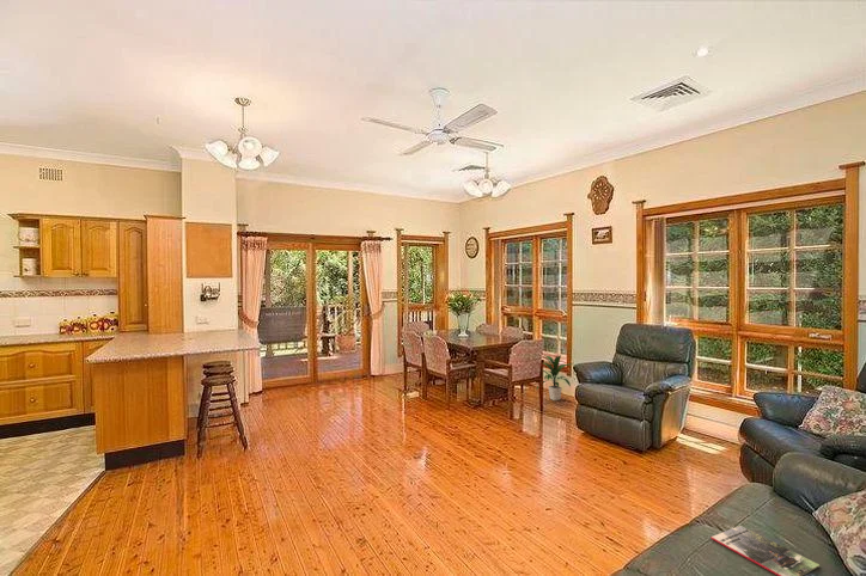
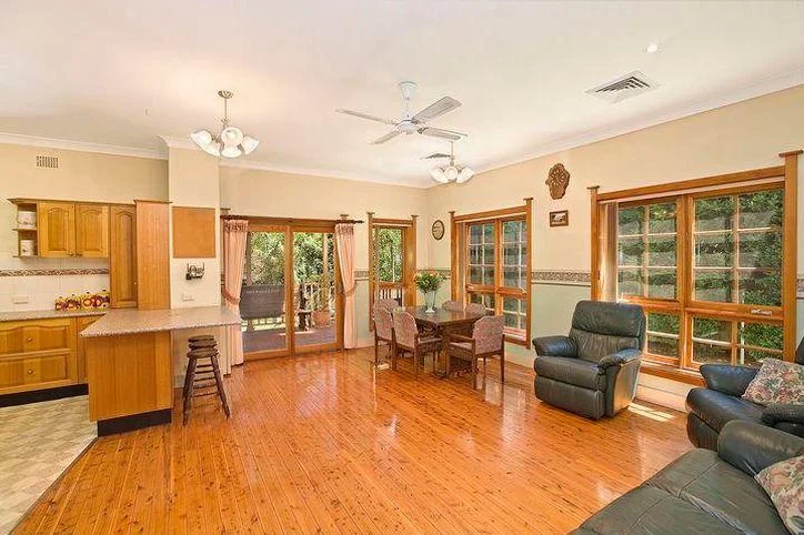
- magazine (762, 551)
- indoor plant (553, 375)
